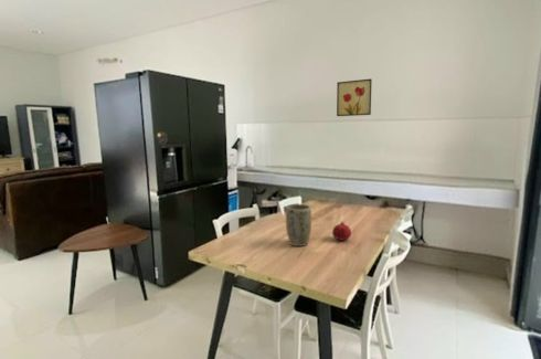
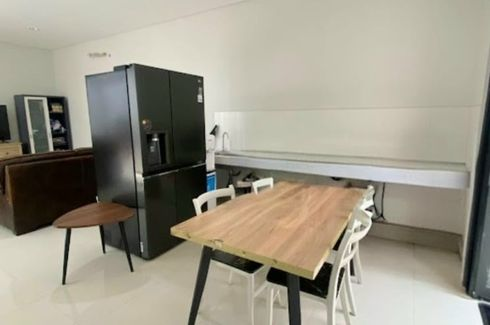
- fruit (341, 230)
- wall art (353, 98)
- plant pot (298, 224)
